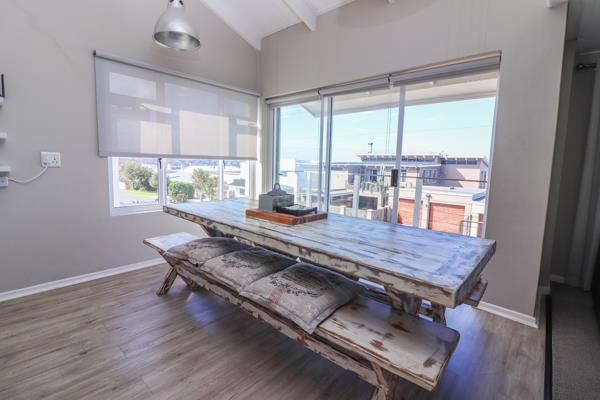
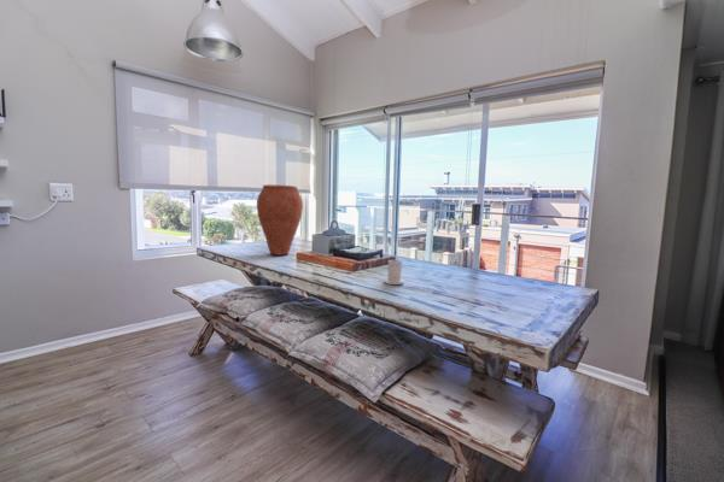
+ candle (393, 270)
+ vase (279, 221)
